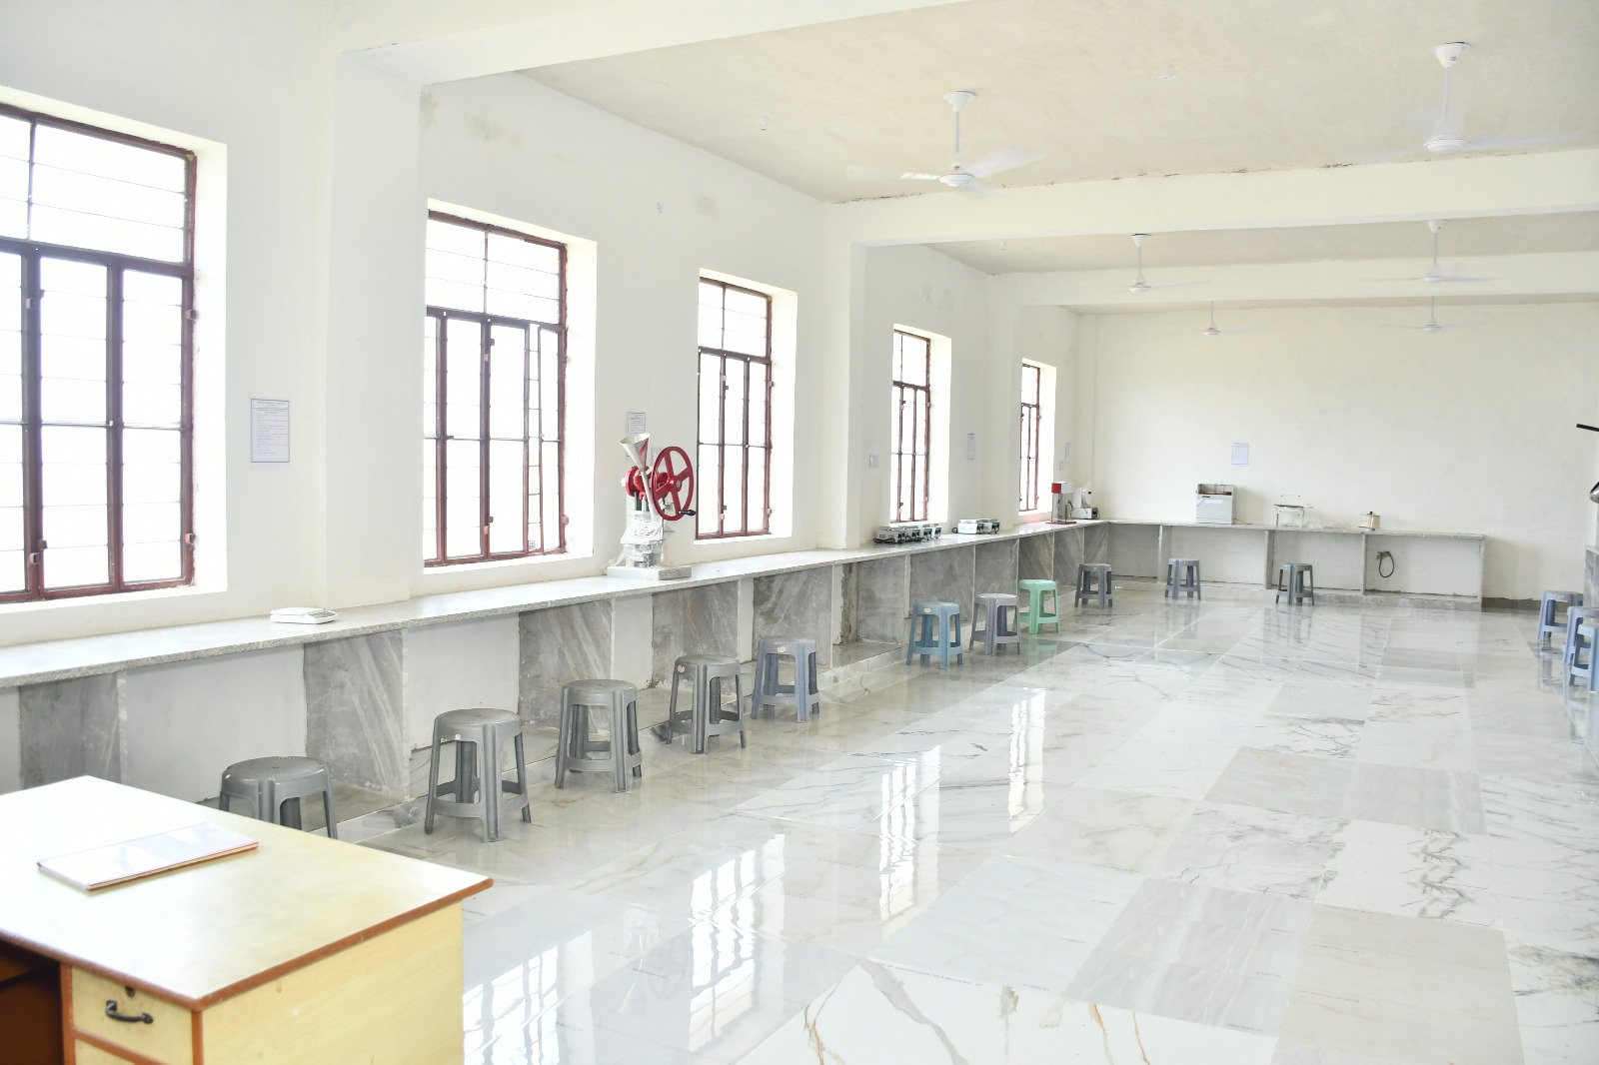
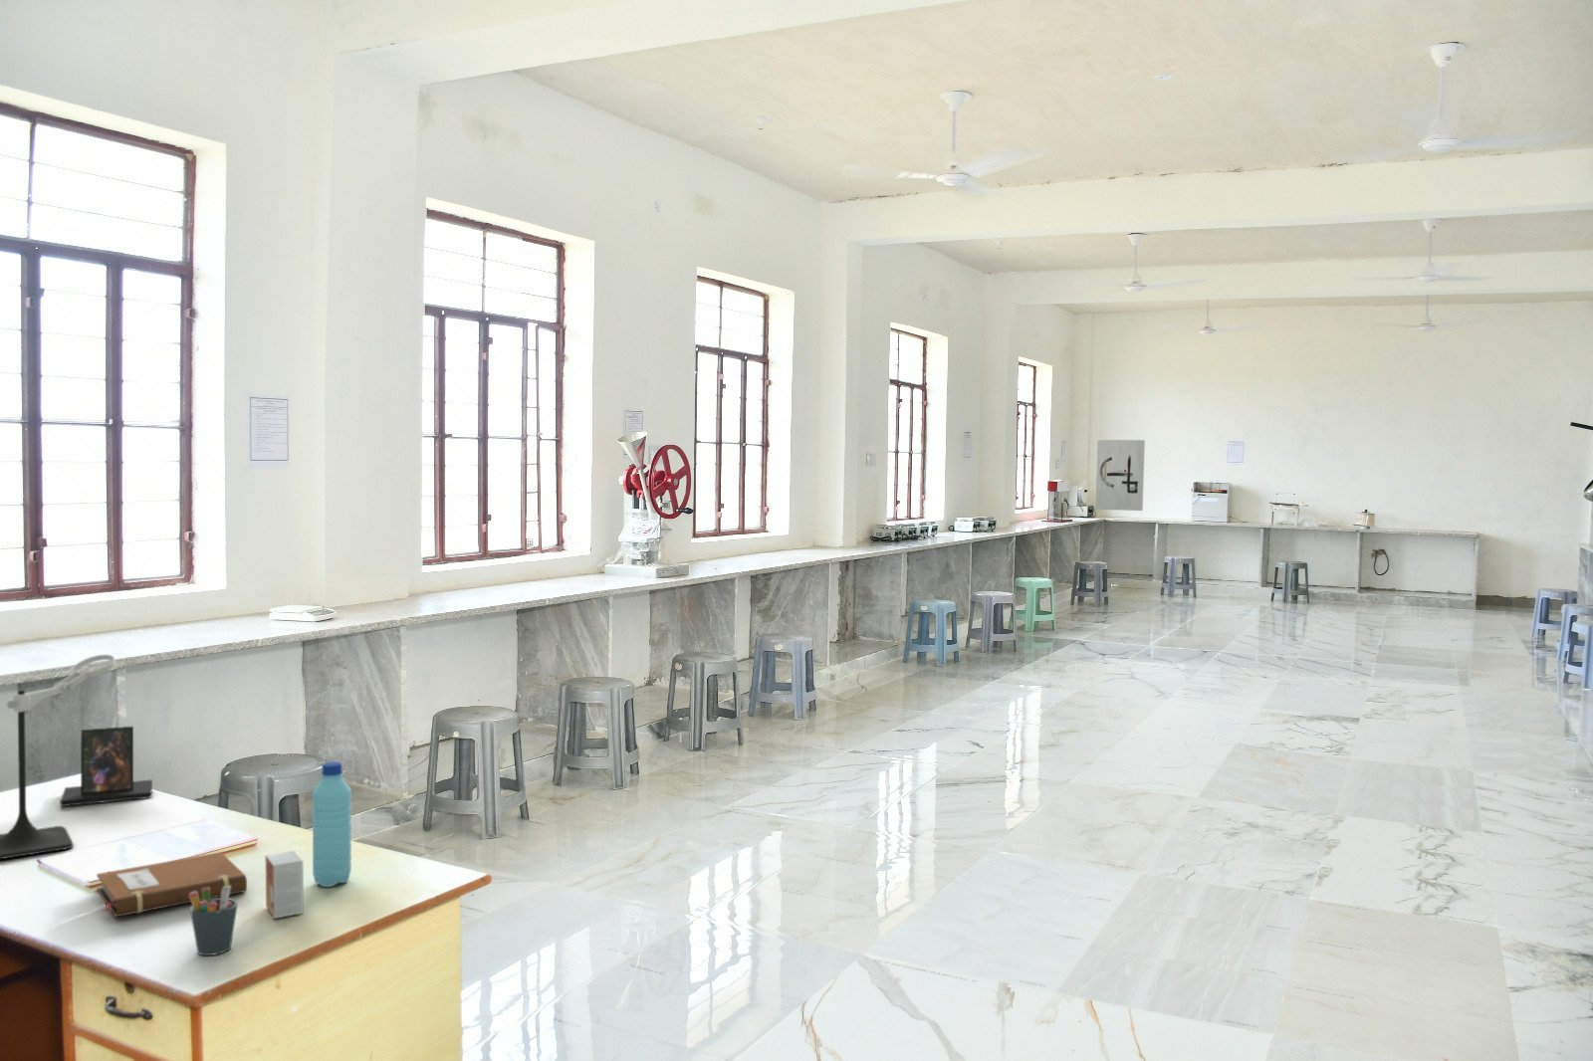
+ small box (284, 883)
+ water bottle (332, 822)
+ pen holder (213, 915)
+ speaker stand (25, 751)
+ photo frame (108, 761)
+ notebook (168, 883)
+ wall art (1119, 475)
